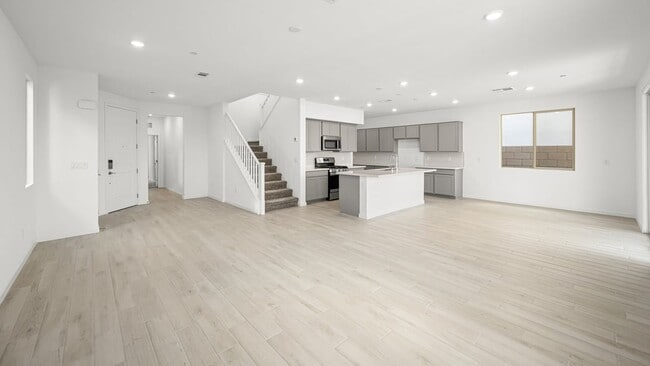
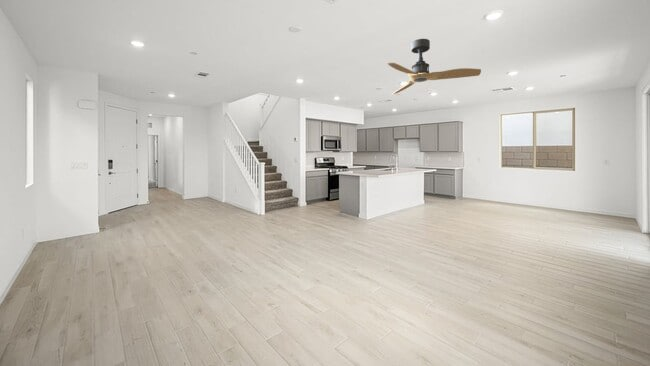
+ ceiling fan (428, 64)
